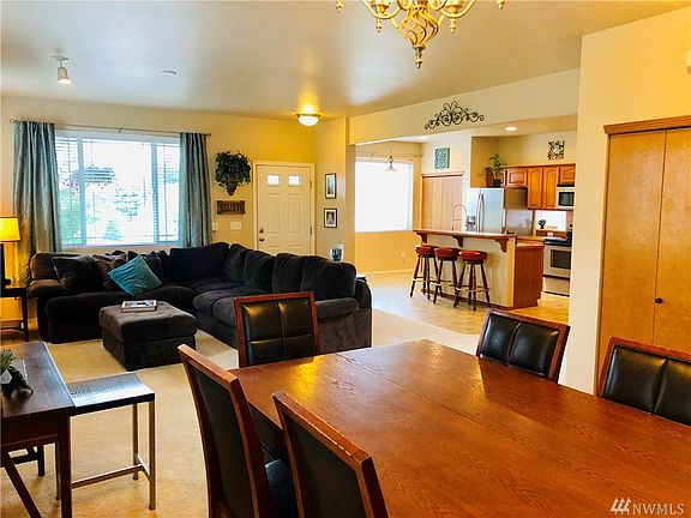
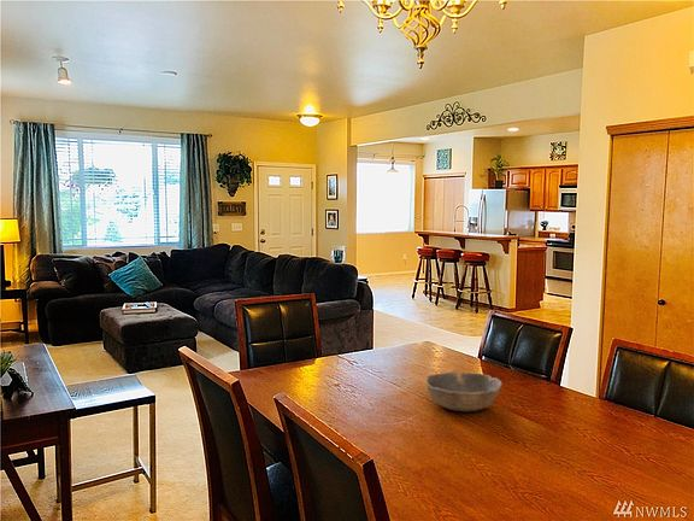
+ bowl (461, 392)
